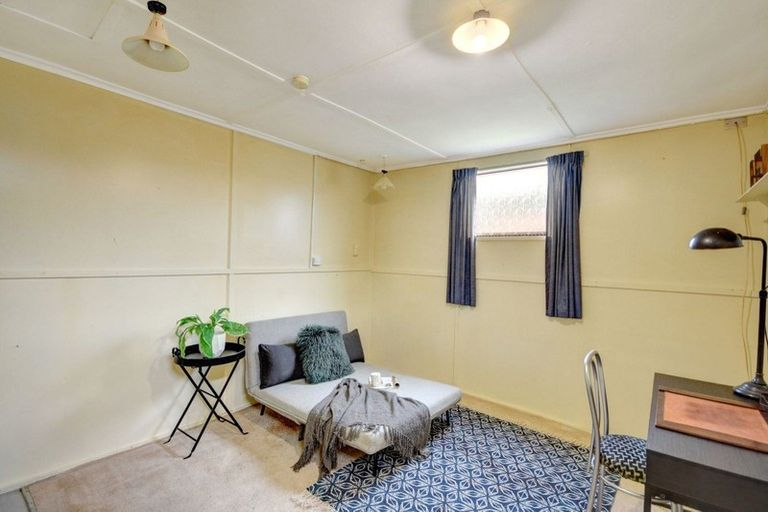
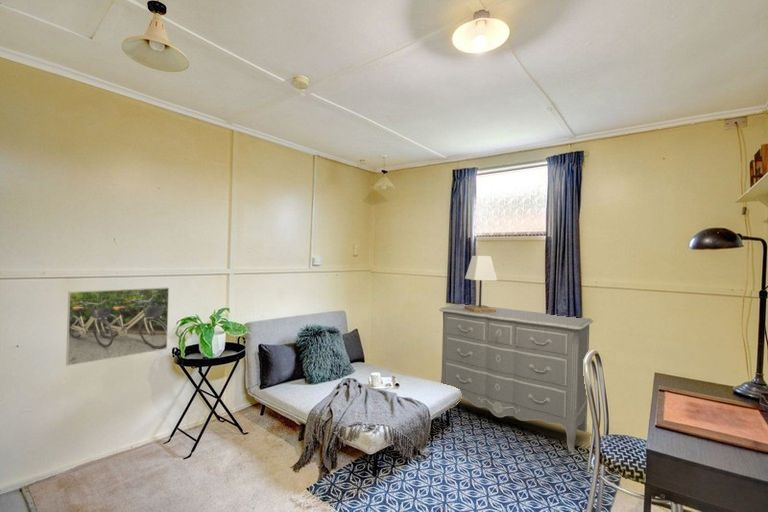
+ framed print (122, 322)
+ dresser (507, 366)
+ lamp (480, 282)
